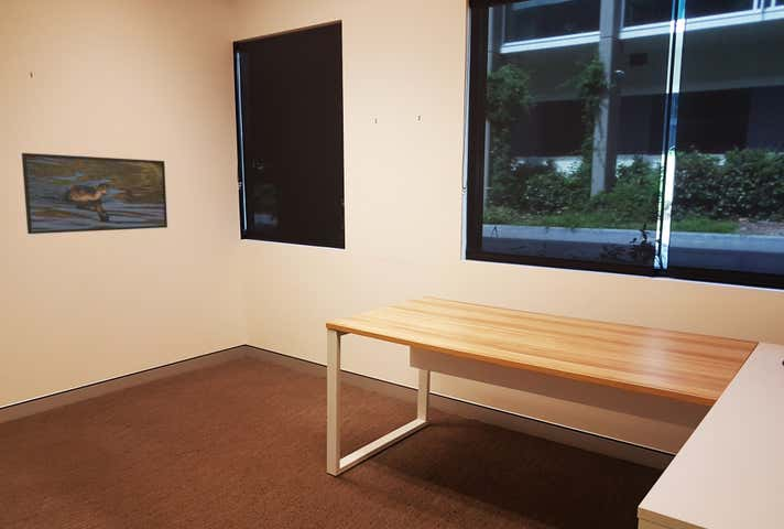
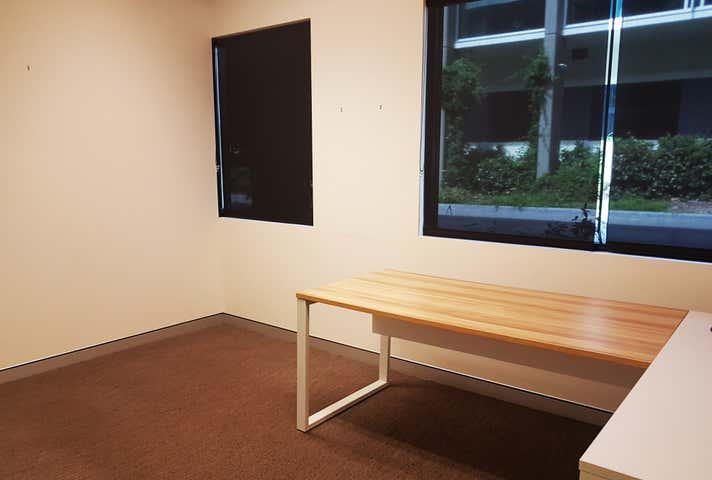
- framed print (101, 194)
